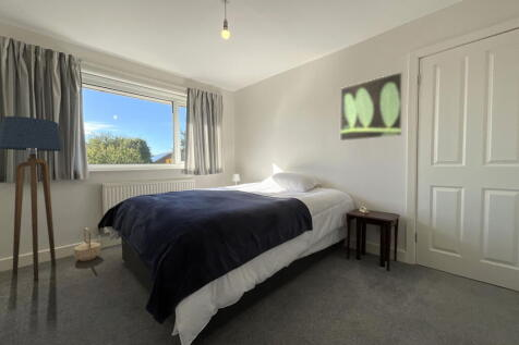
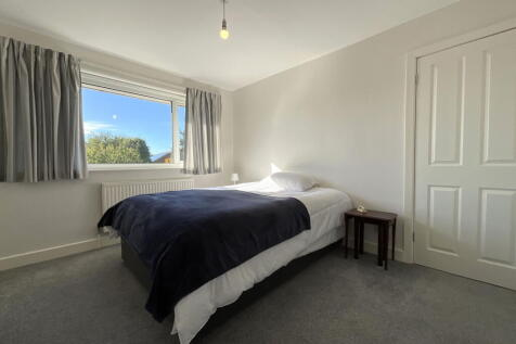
- floor lamp (33, 197)
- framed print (369, 110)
- basket (87, 243)
